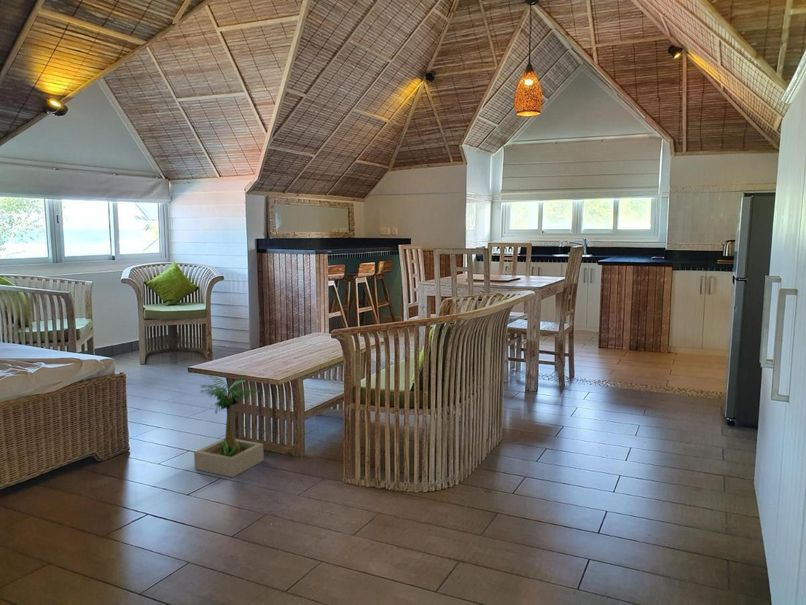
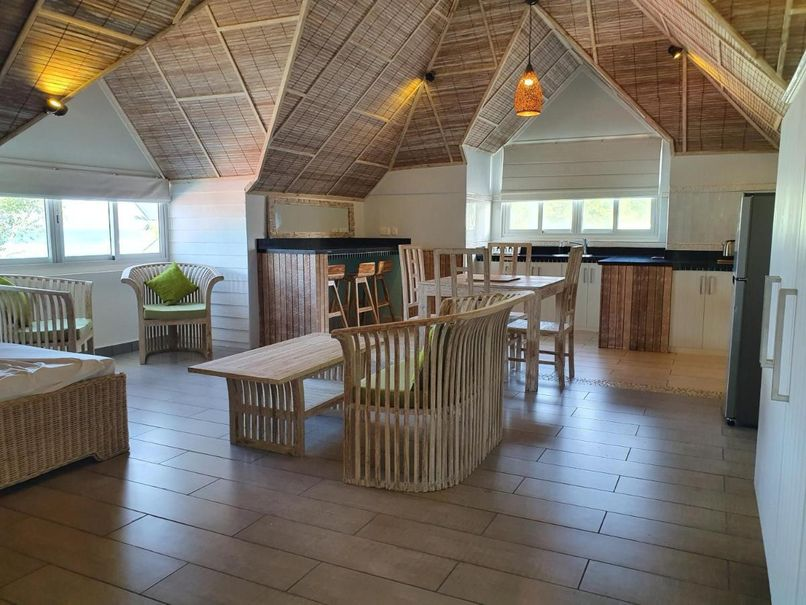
- potted plant (230, 422)
